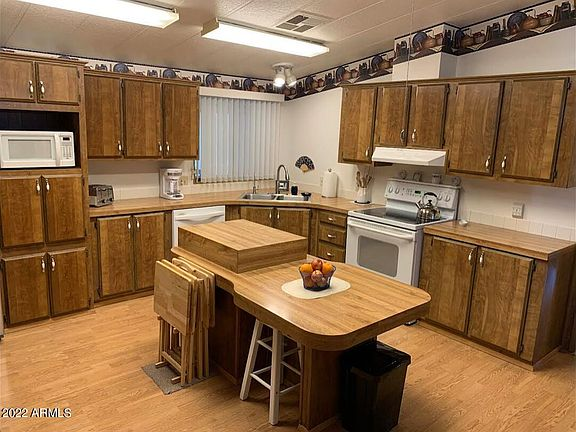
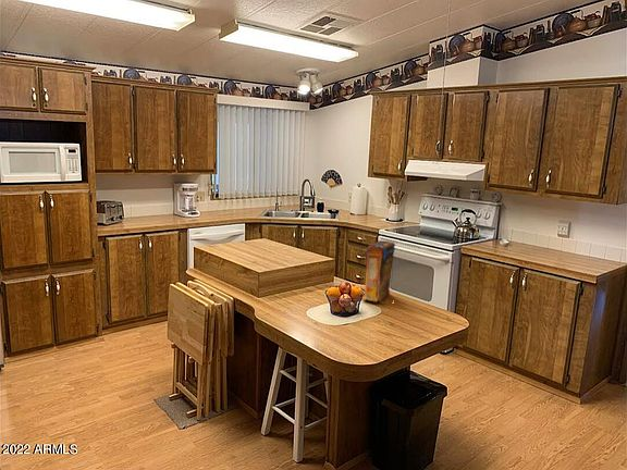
+ cereal box (383, 270)
